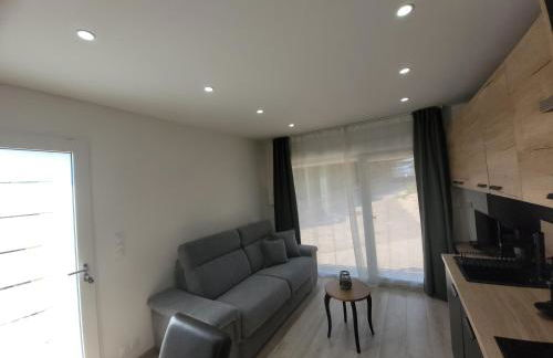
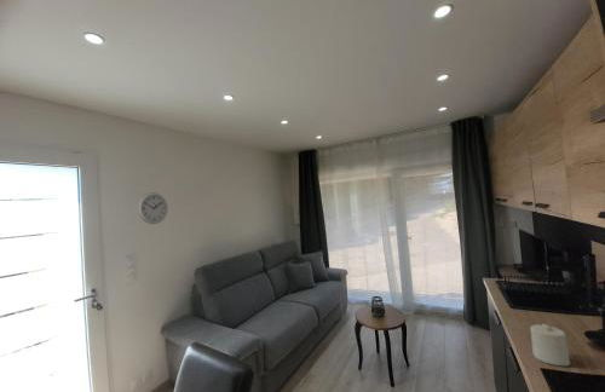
+ candle (548, 341)
+ wall clock (154, 208)
